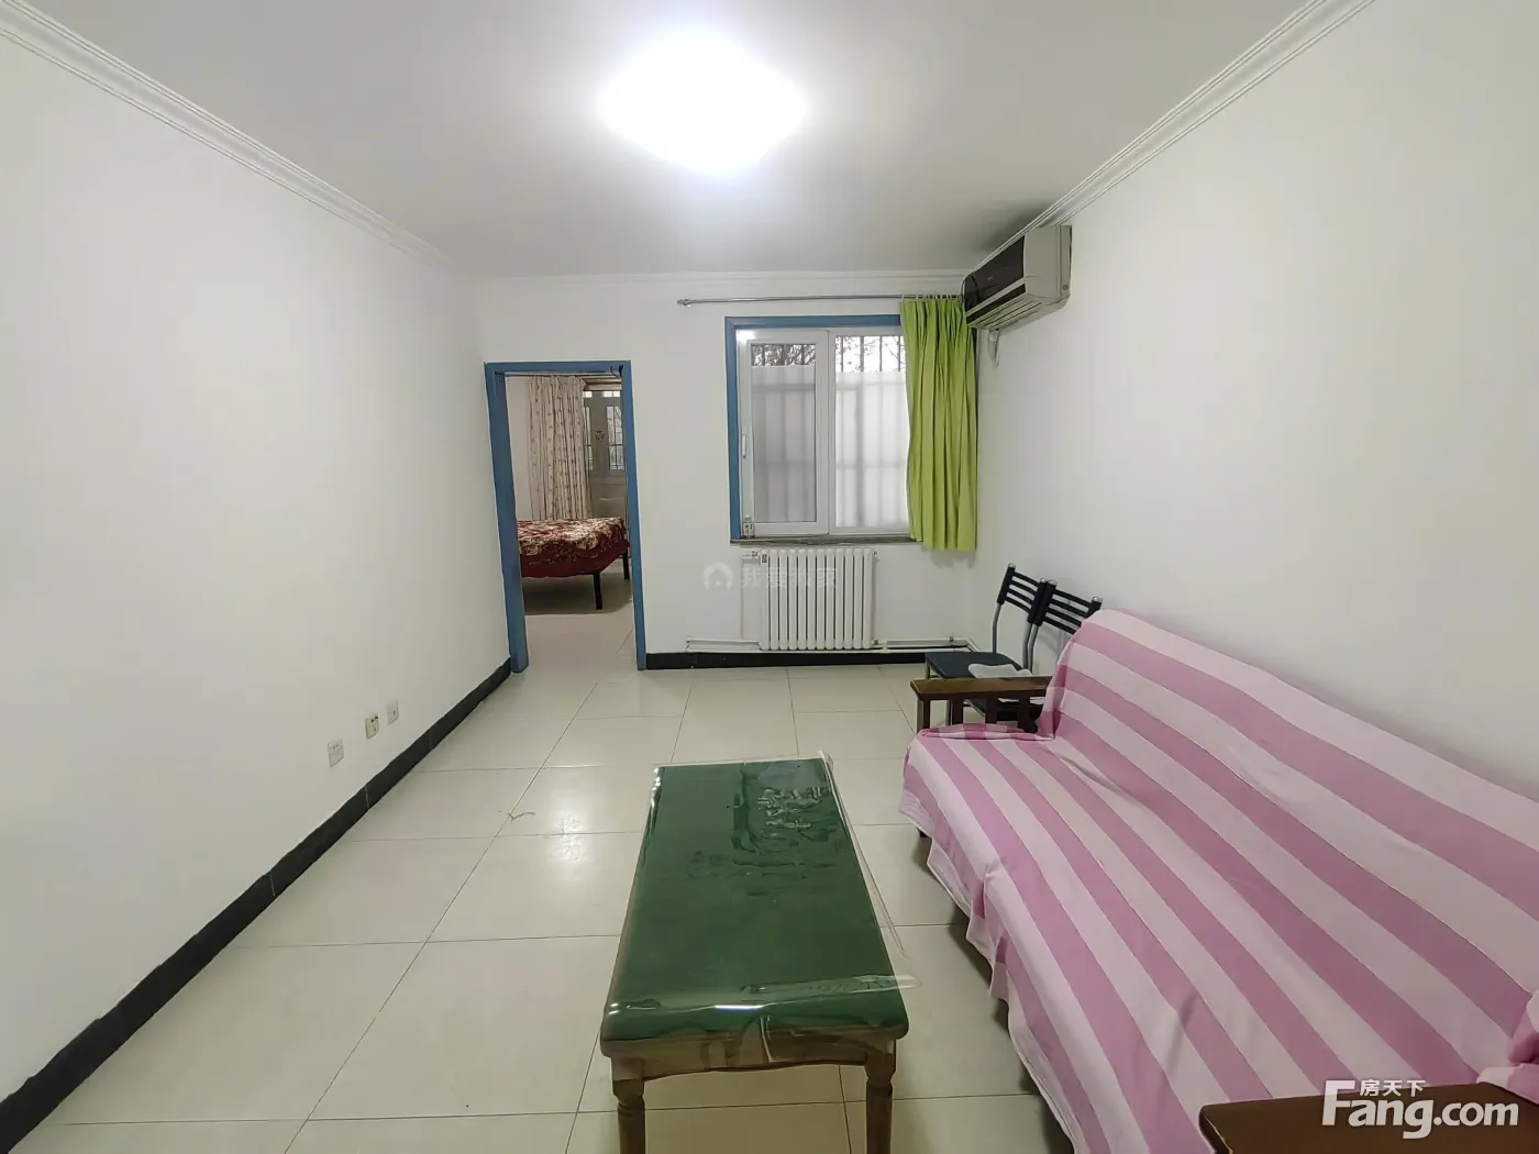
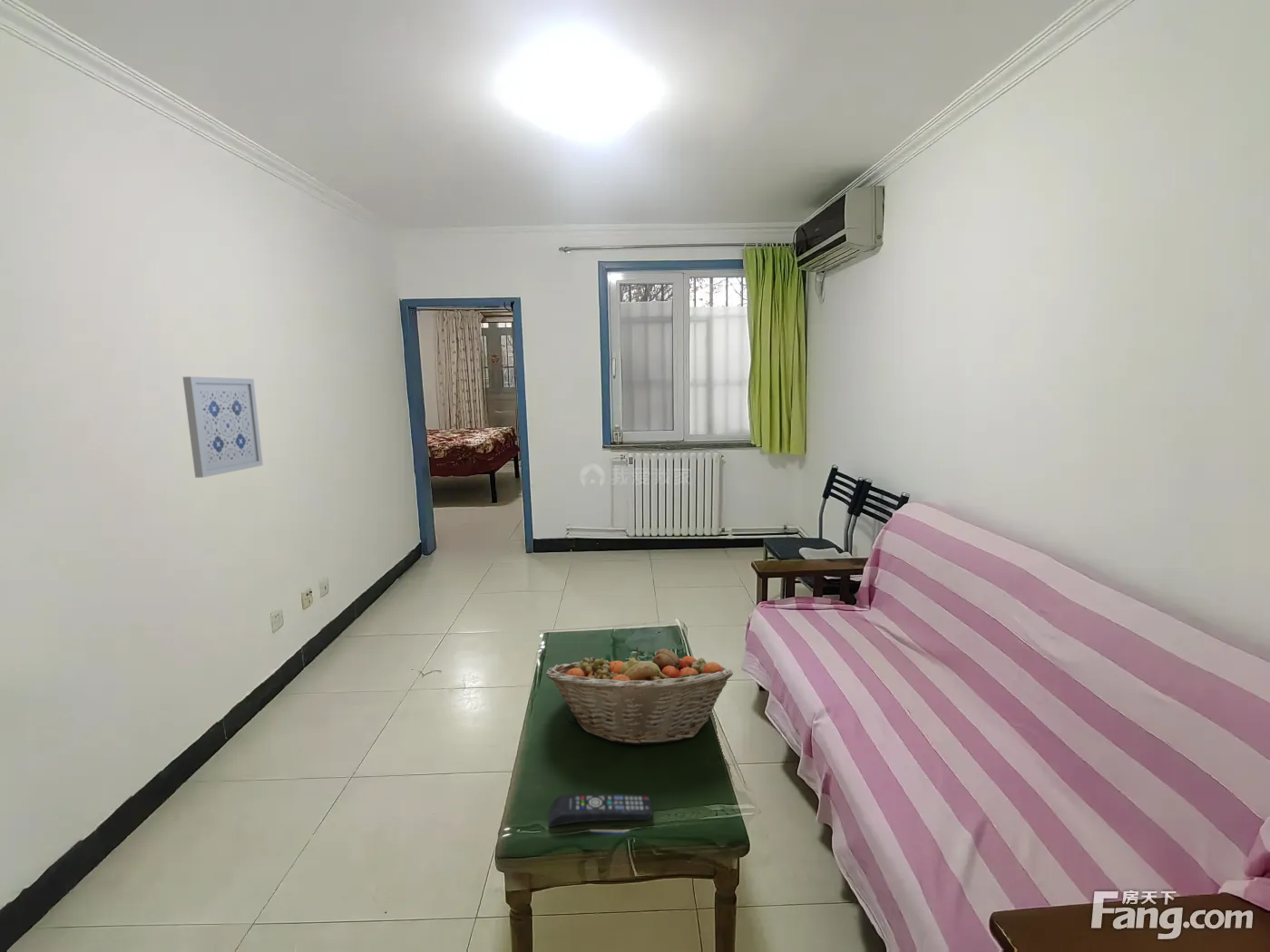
+ fruit basket (639, 685)
+ wall art (226, 424)
+ remote control (601, 808)
